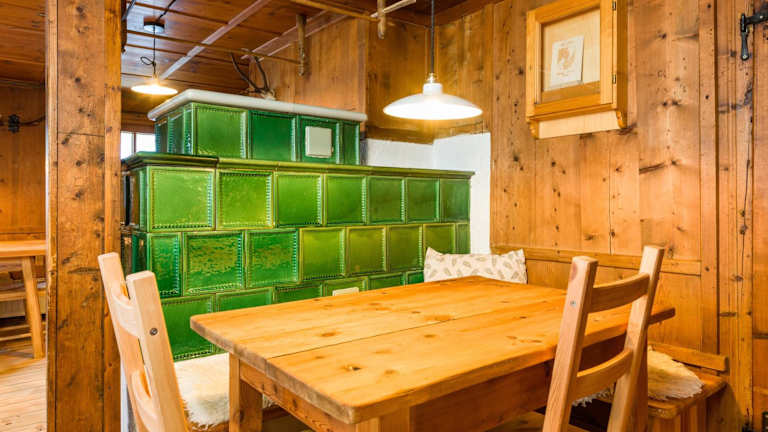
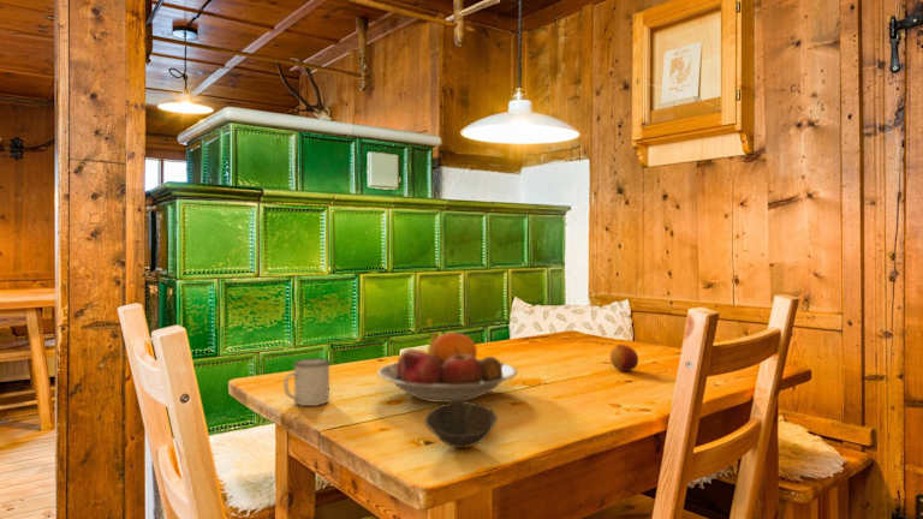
+ fruit (624, 357)
+ fruit bowl (447, 364)
+ bowl (447, 437)
+ mug (305, 383)
